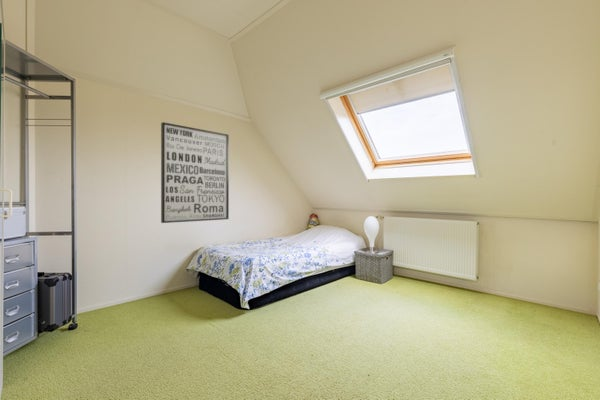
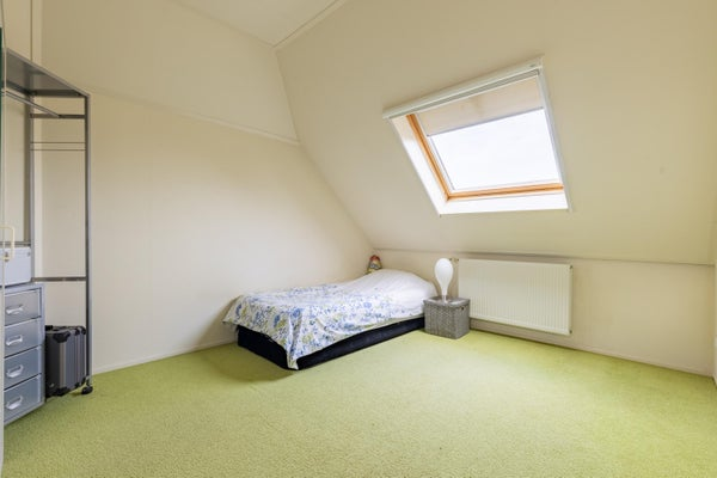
- wall art (197, 175)
